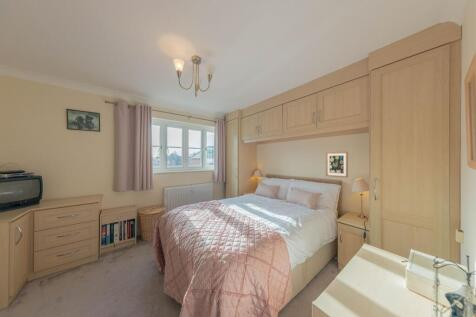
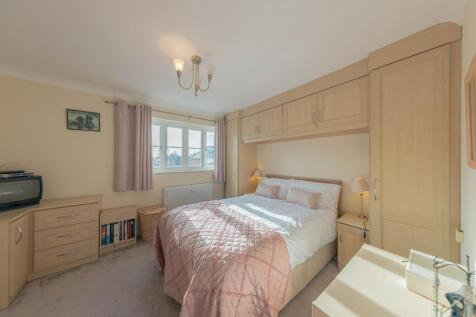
- wall art (336, 164)
